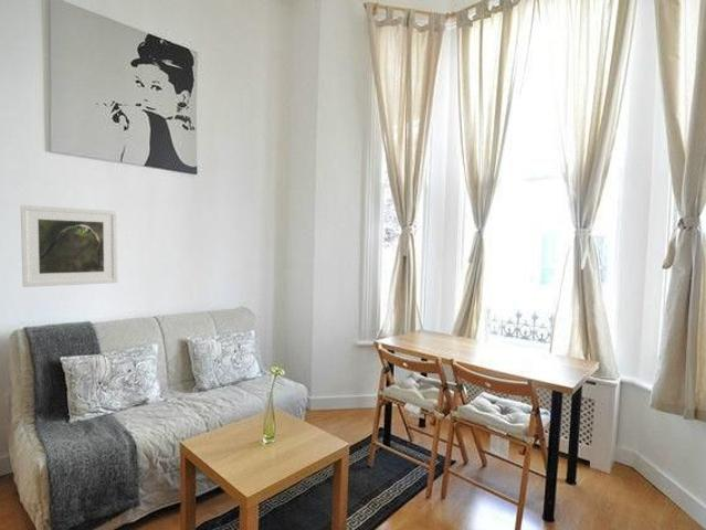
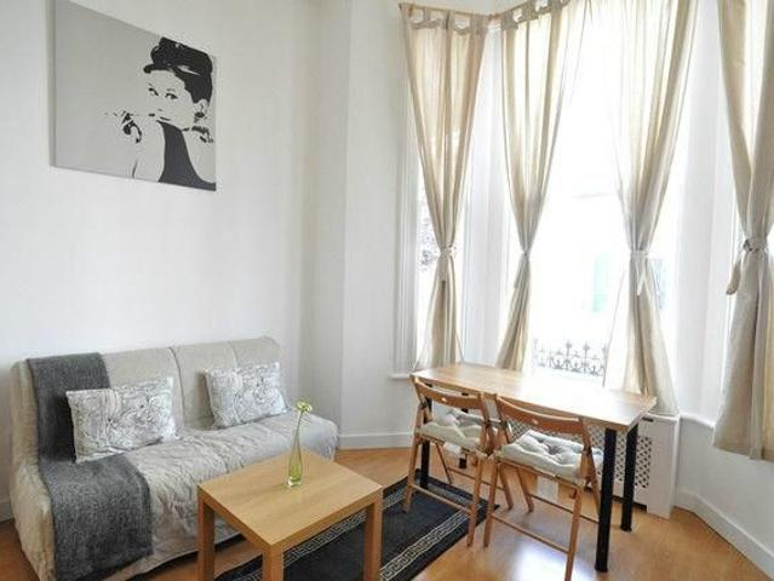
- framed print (72, 246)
